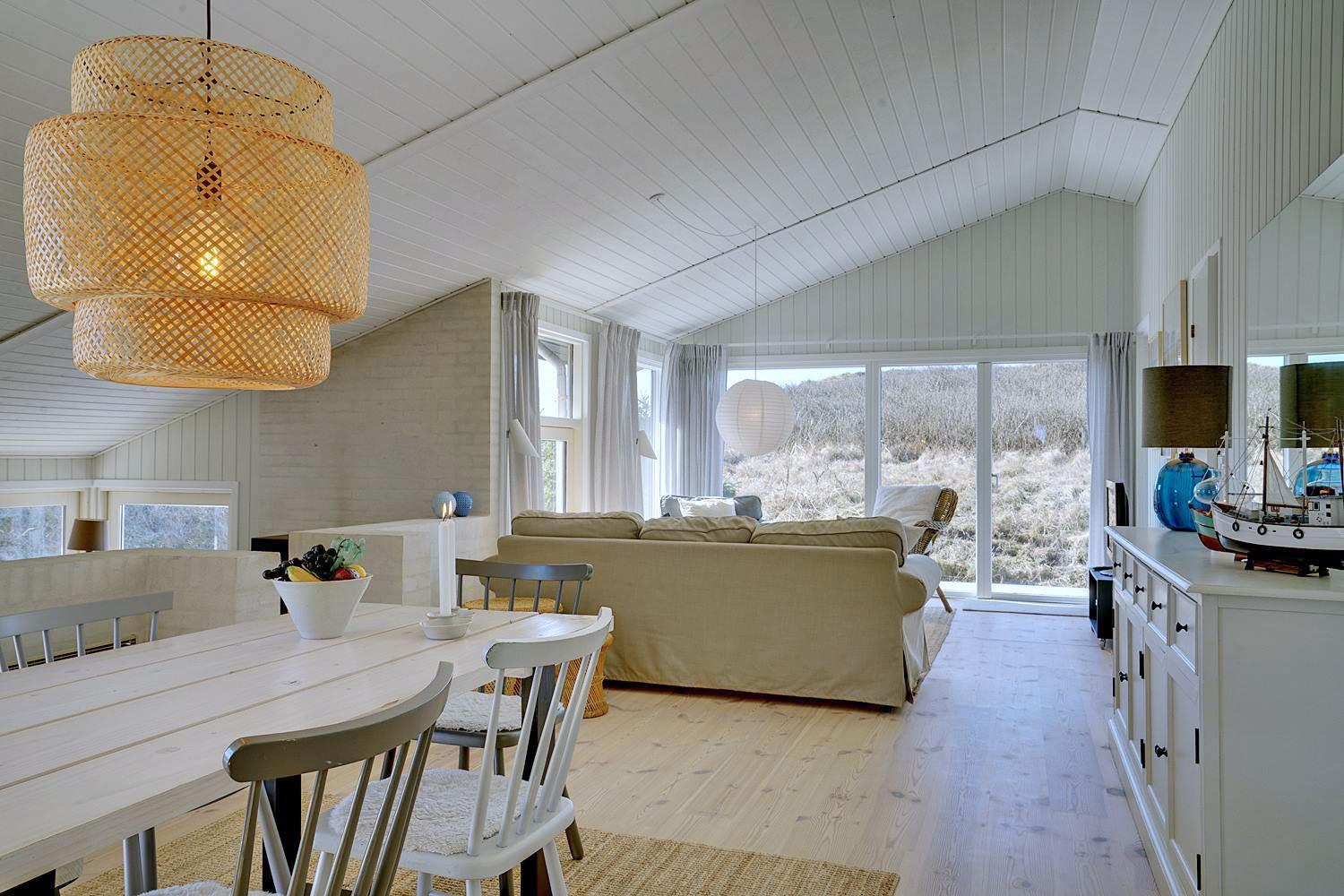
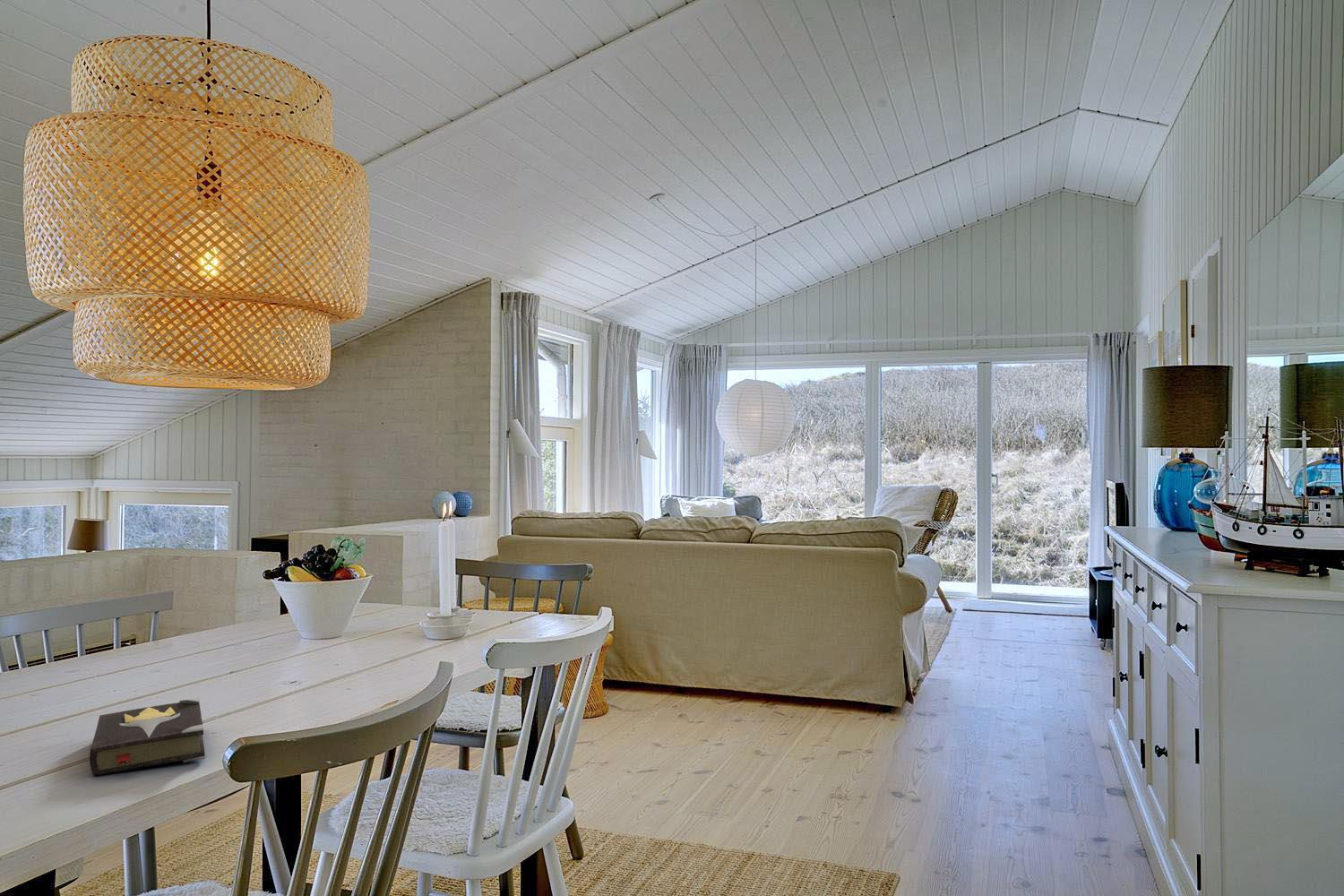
+ hardback book (150, 732)
